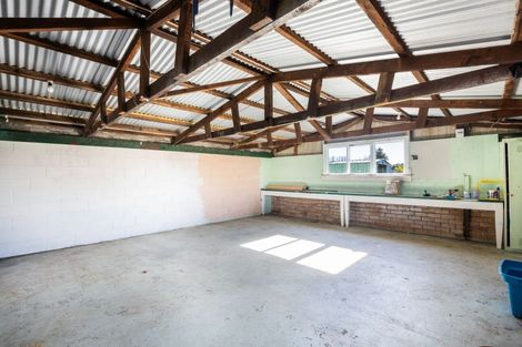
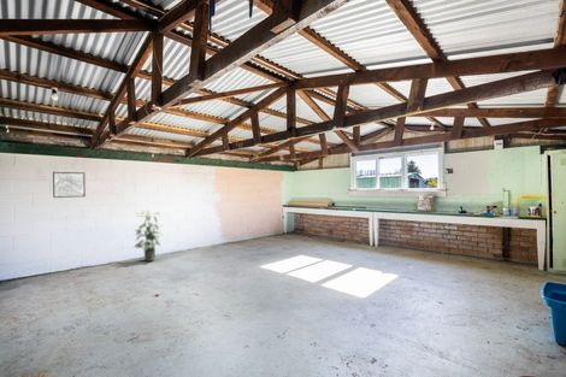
+ indoor plant (147, 234)
+ wall art (69, 184)
